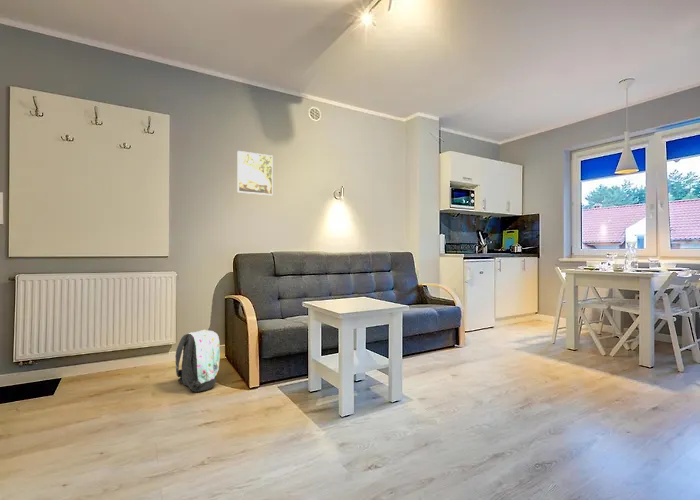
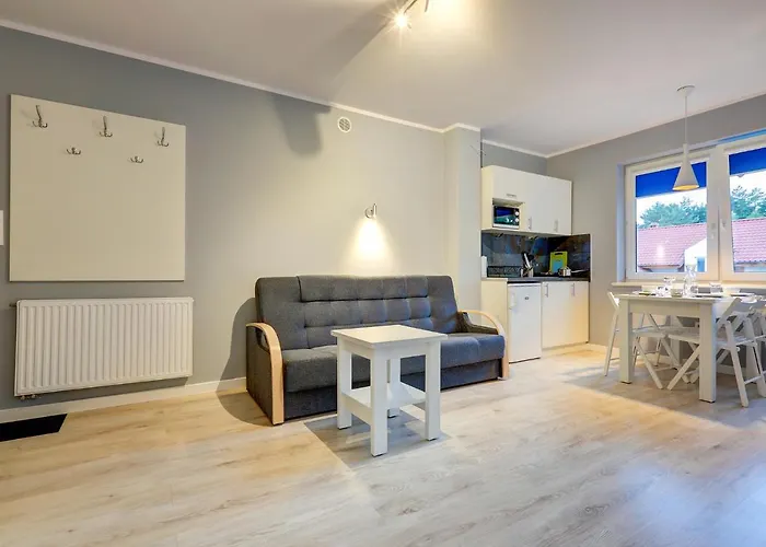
- backpack (199, 357)
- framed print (255, 173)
